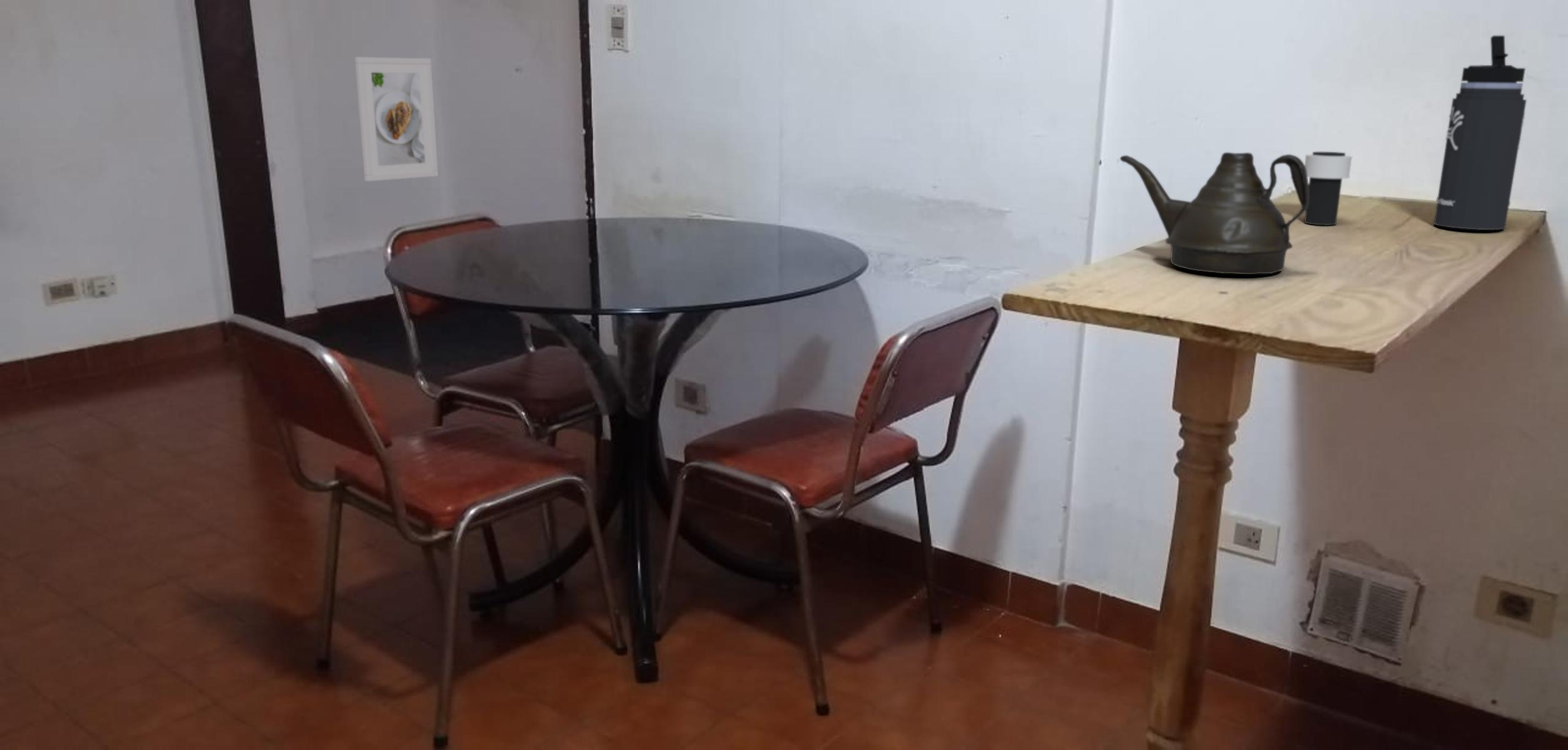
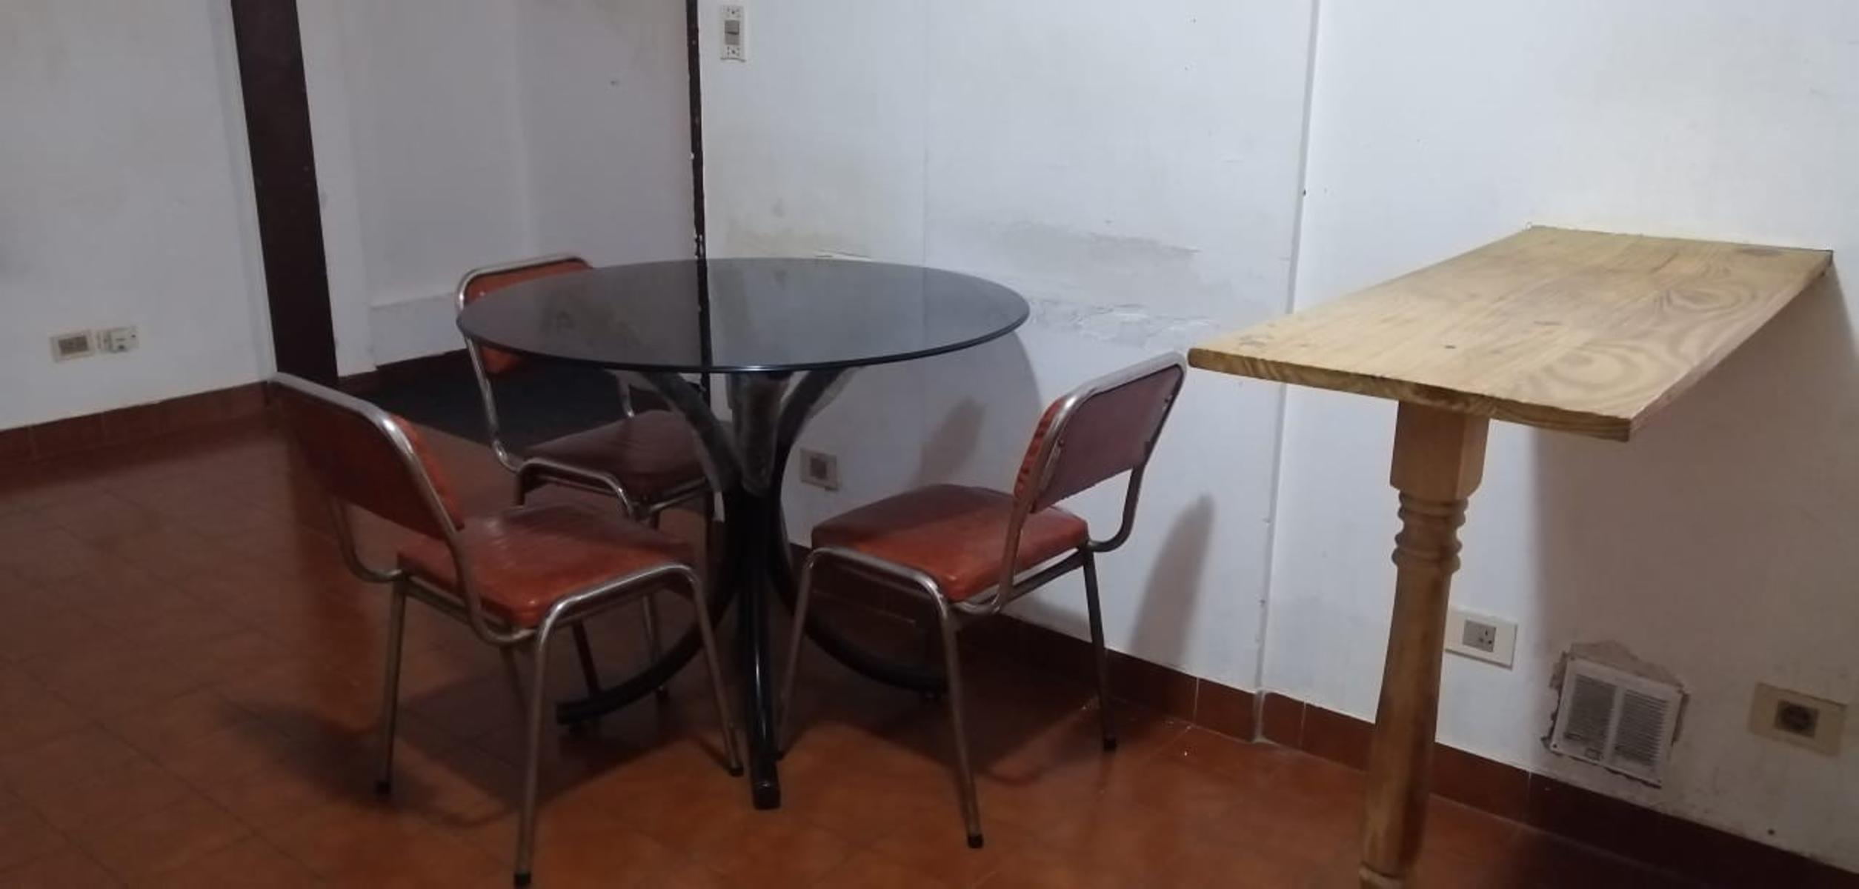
- teapot (1209, 208)
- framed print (398, 119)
- thermos bottle (1480, 132)
- cup (1324, 188)
